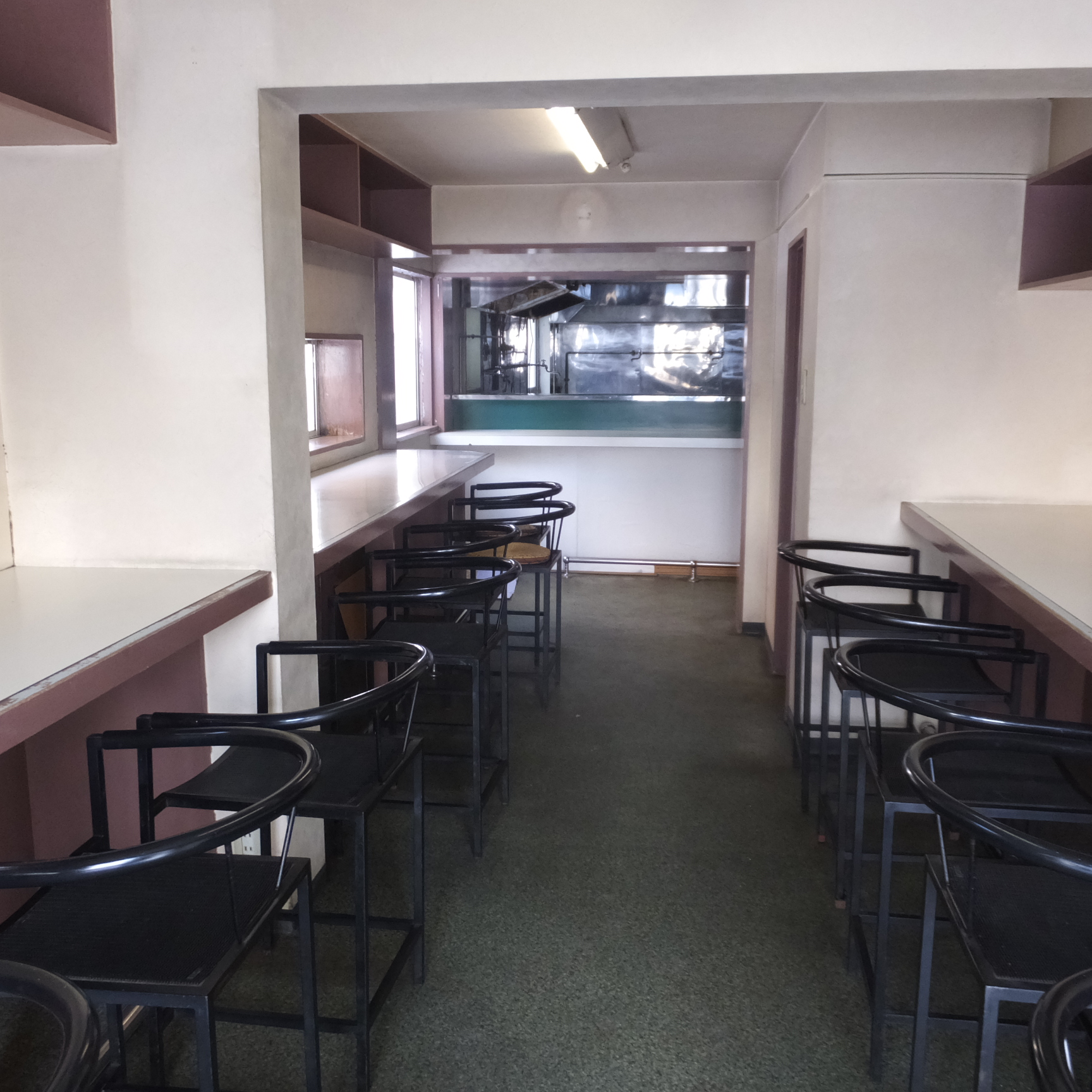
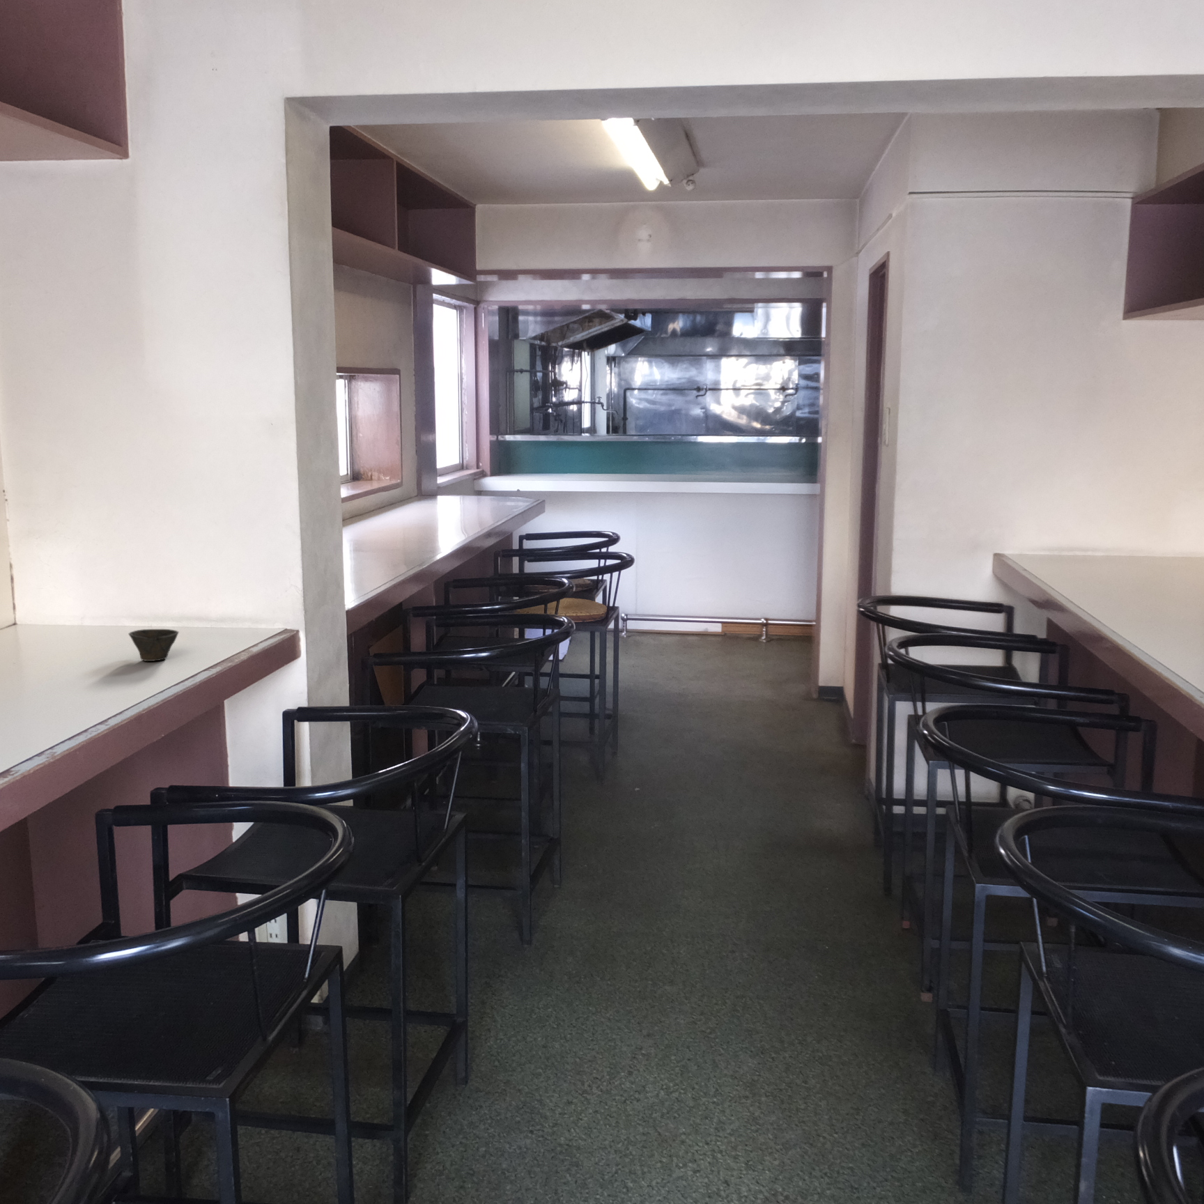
+ cup (153, 645)
